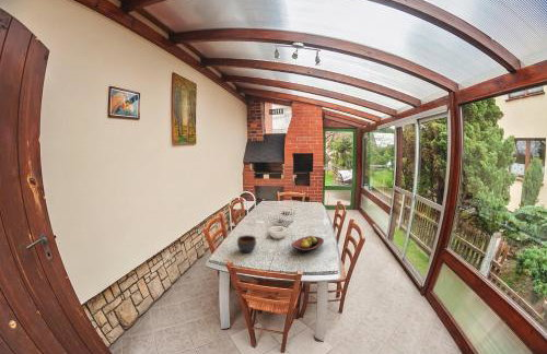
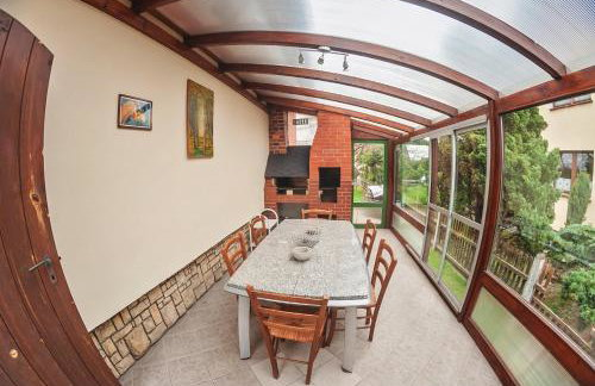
- bowl (246, 244)
- fruit bowl (307, 243)
